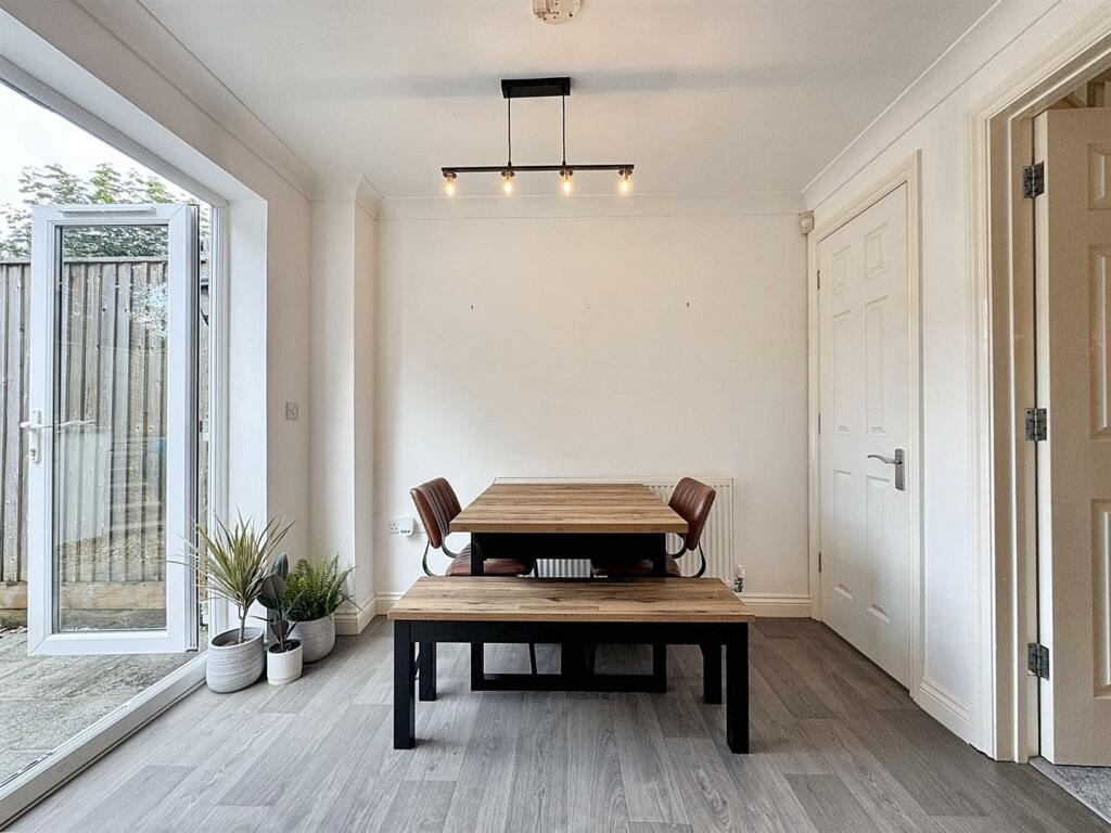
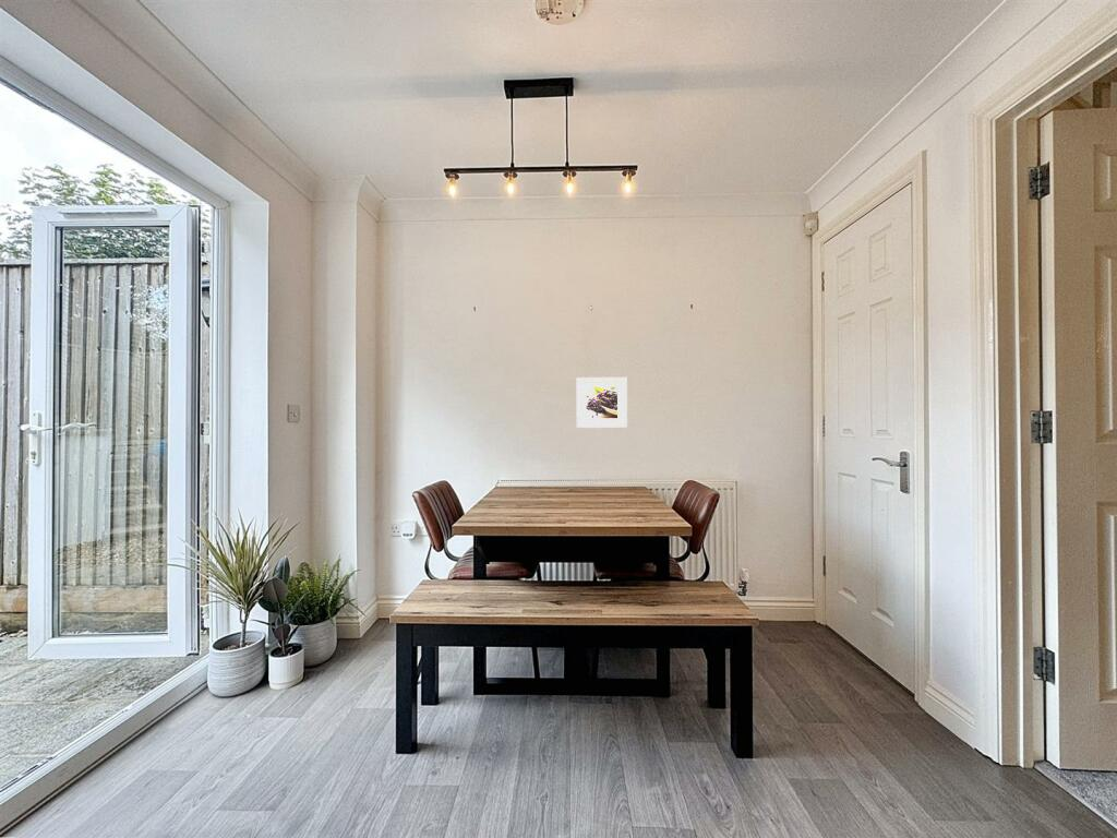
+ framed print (601, 403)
